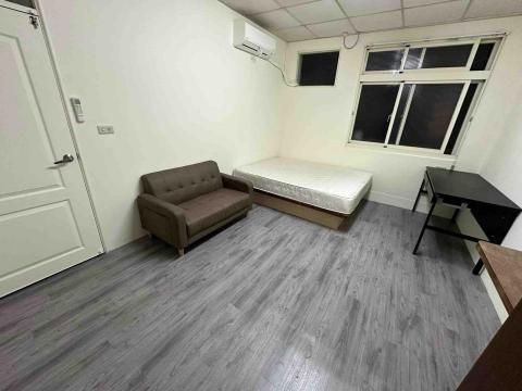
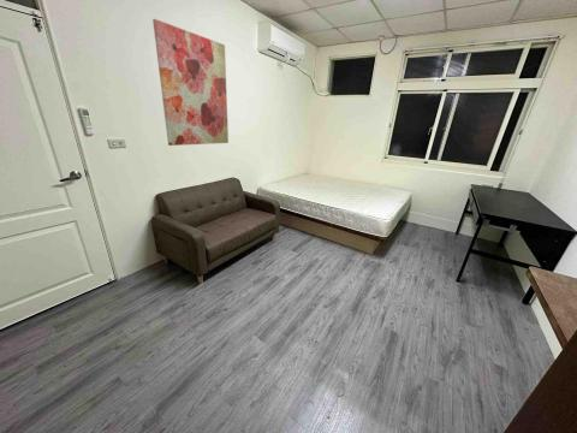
+ wall art (197, 93)
